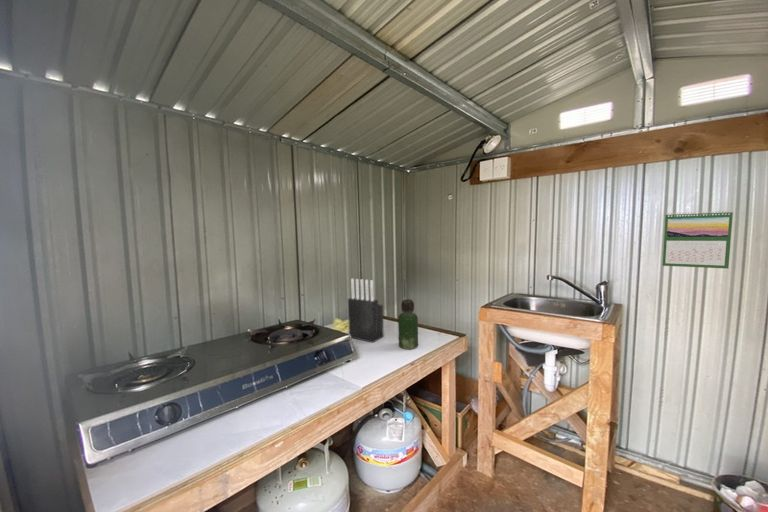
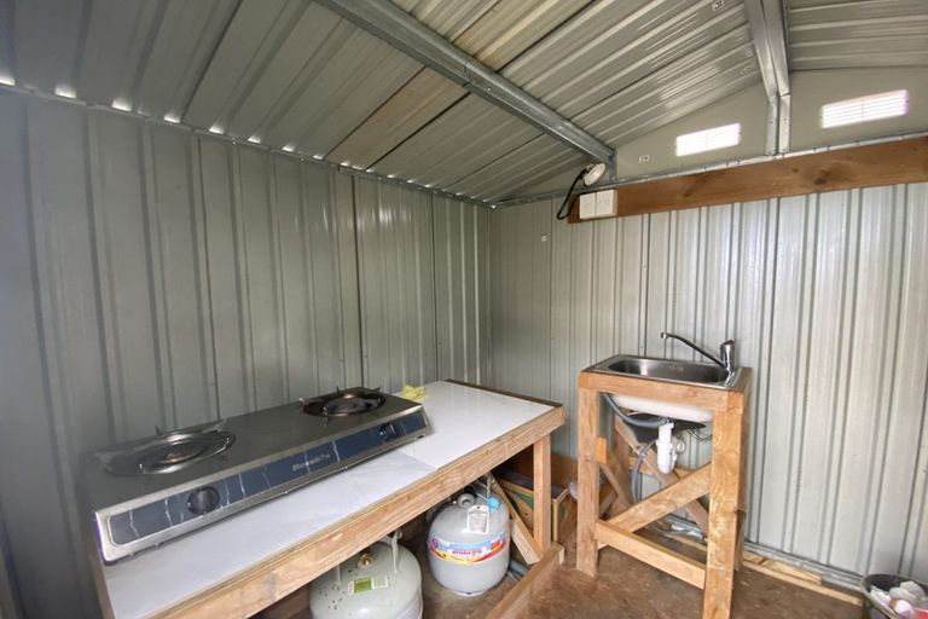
- bottle (408, 323)
- calendar (695, 239)
- knife block (366, 307)
